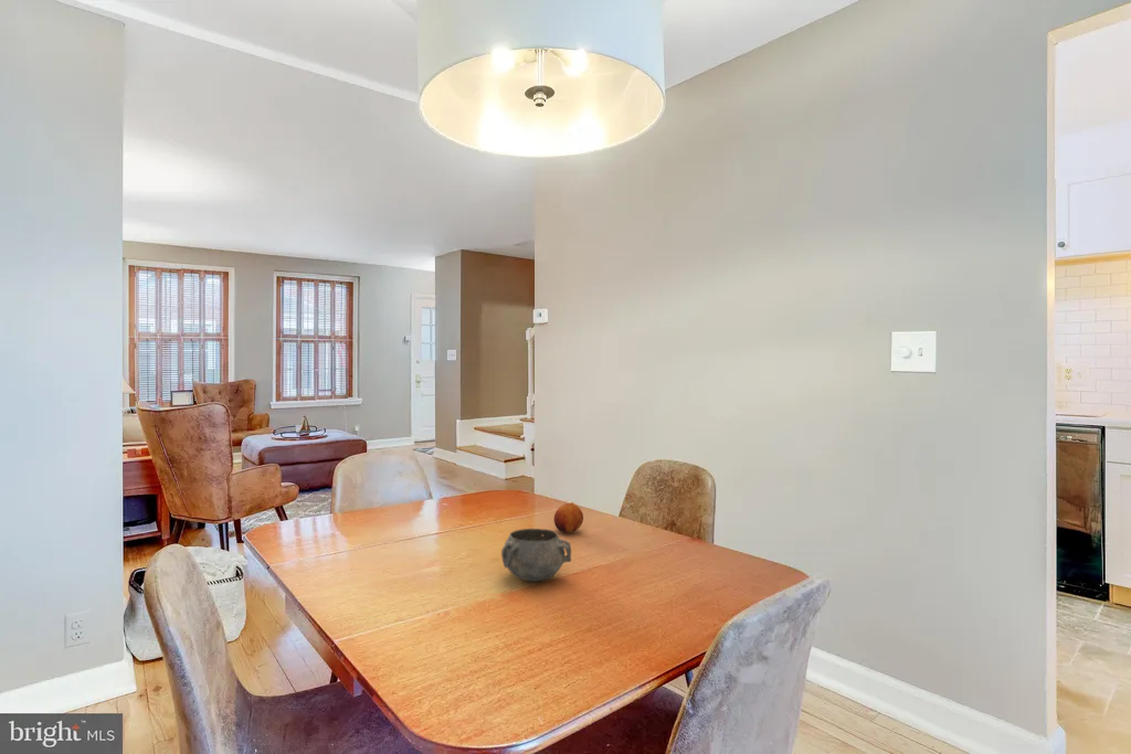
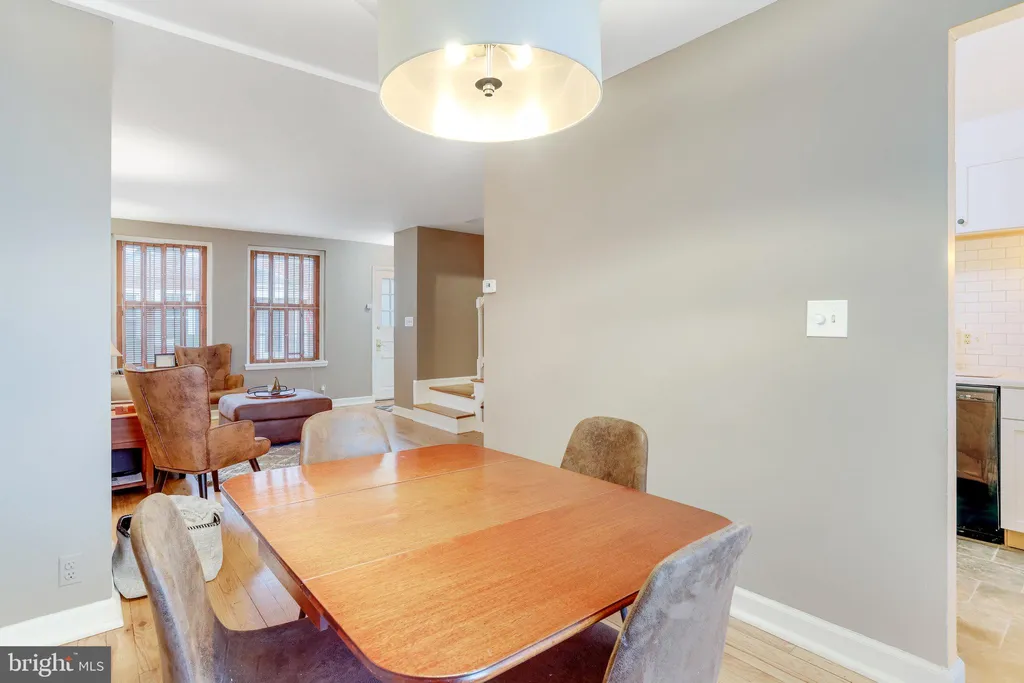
- fruit (568, 517)
- decorative bowl (537, 554)
